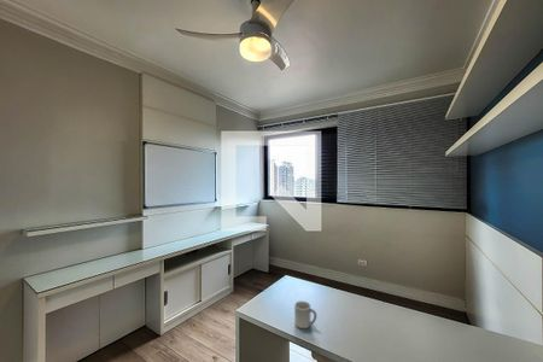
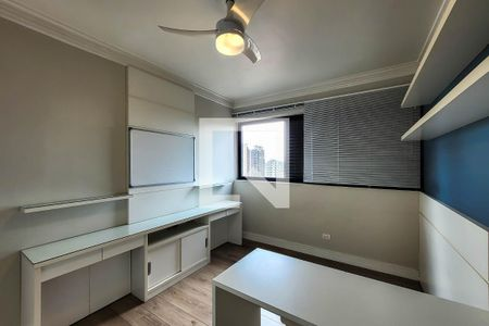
- cup (305, 315)
